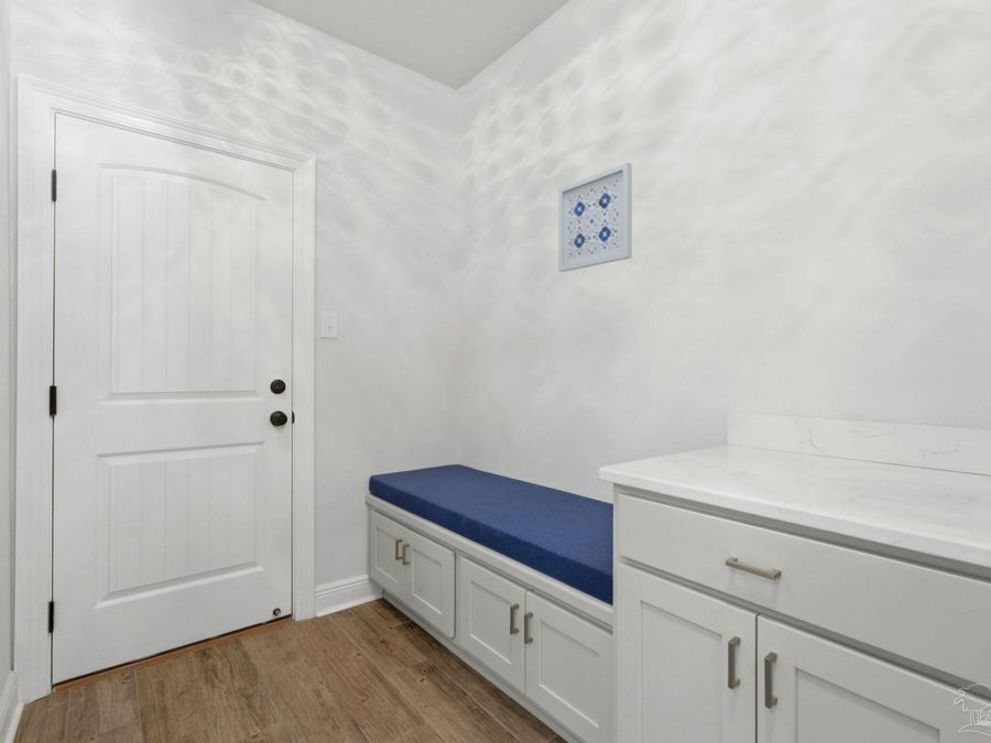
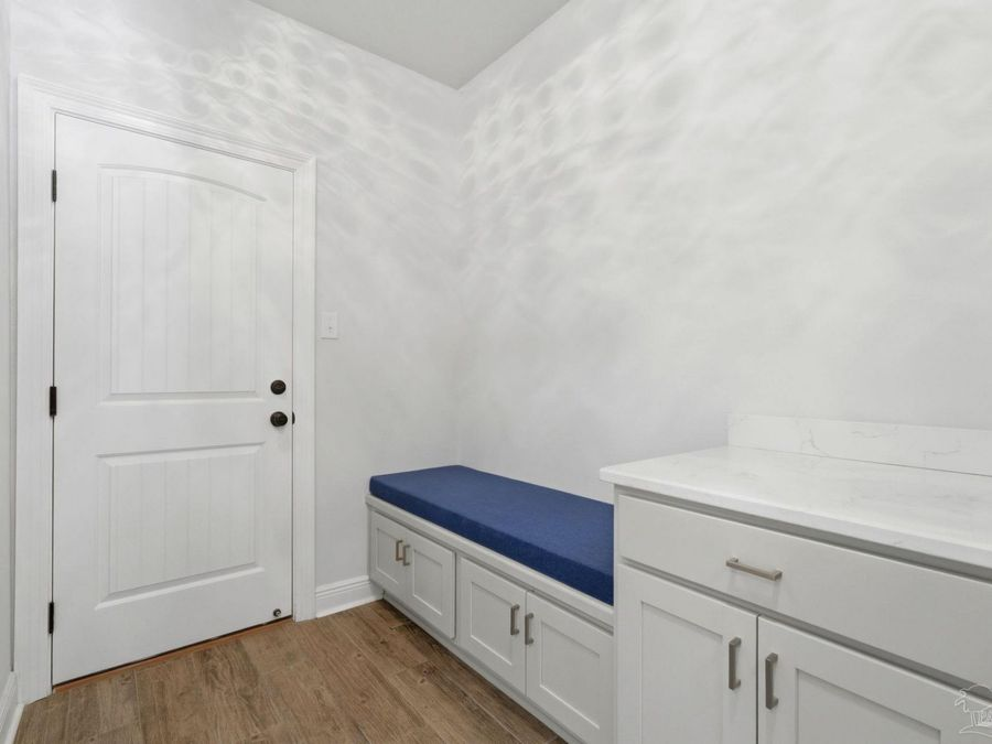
- wall art (592, 220)
